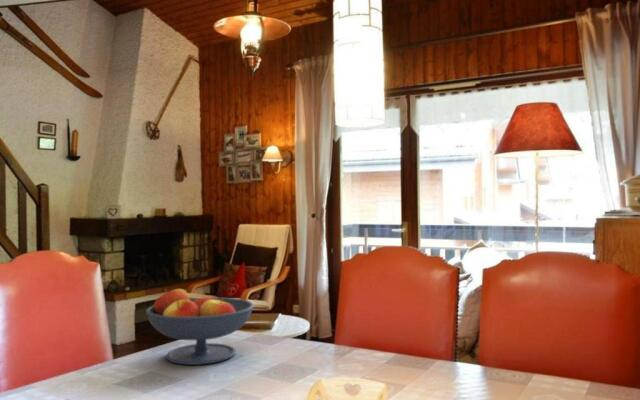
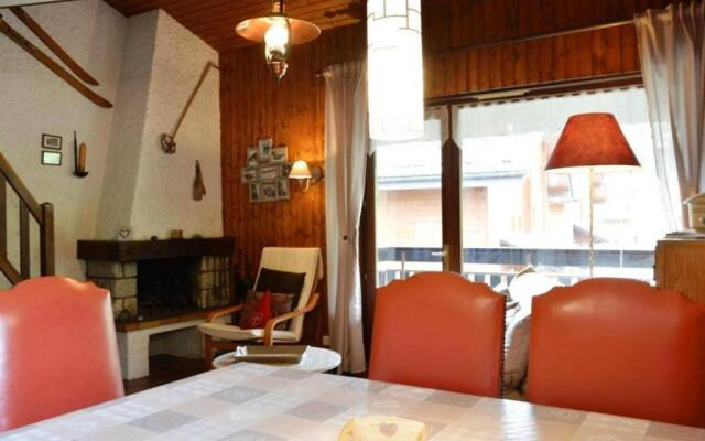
- fruit bowl (201, 322)
